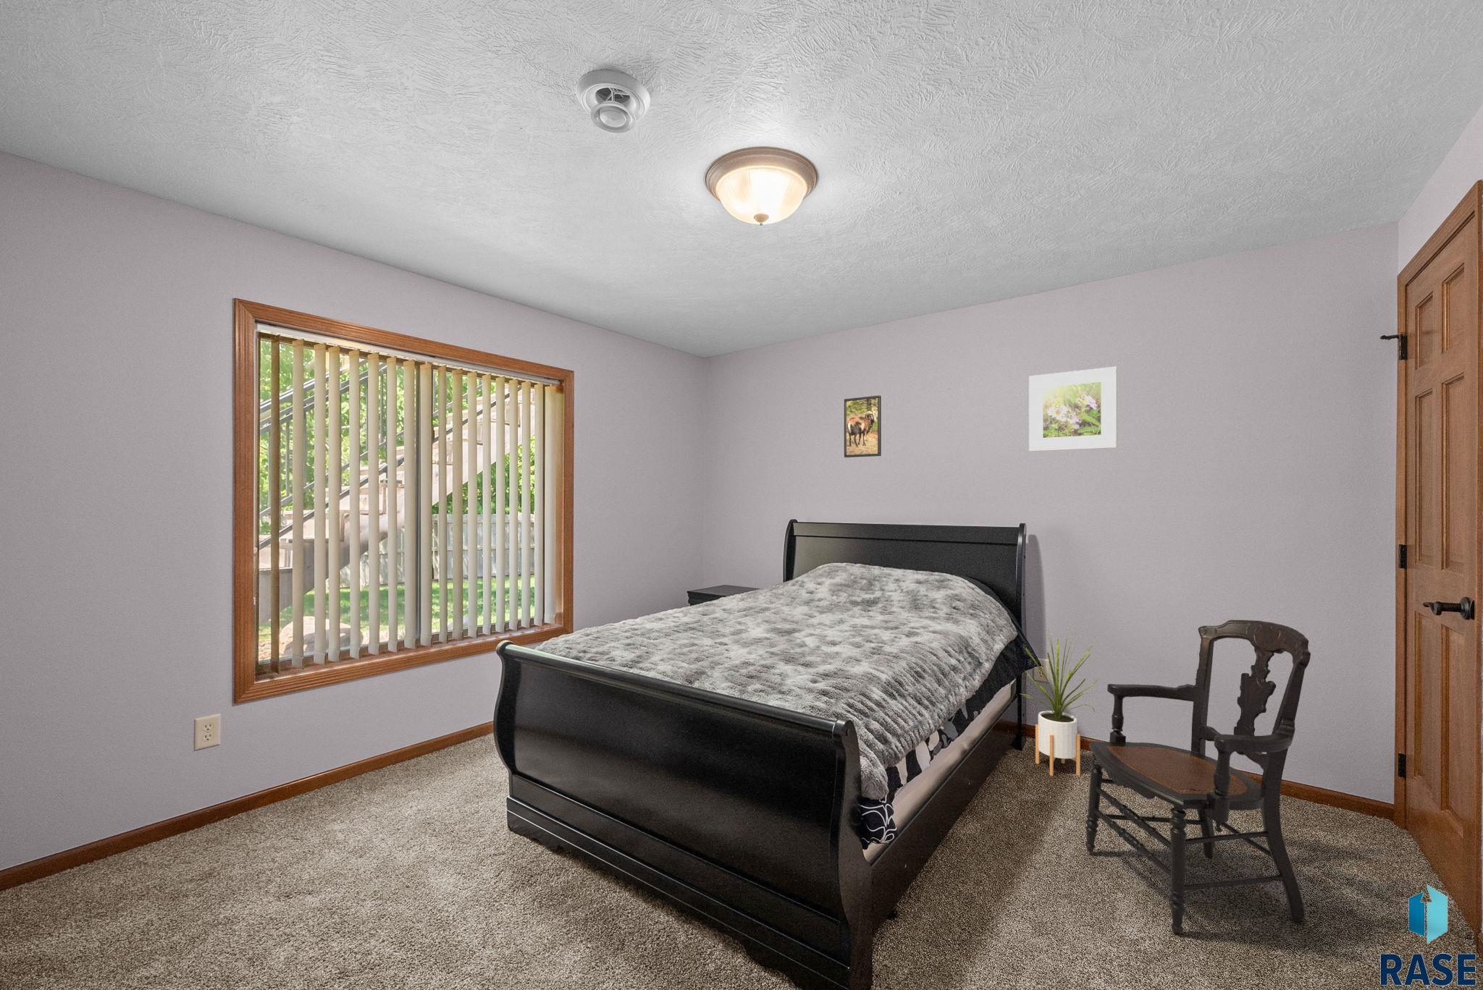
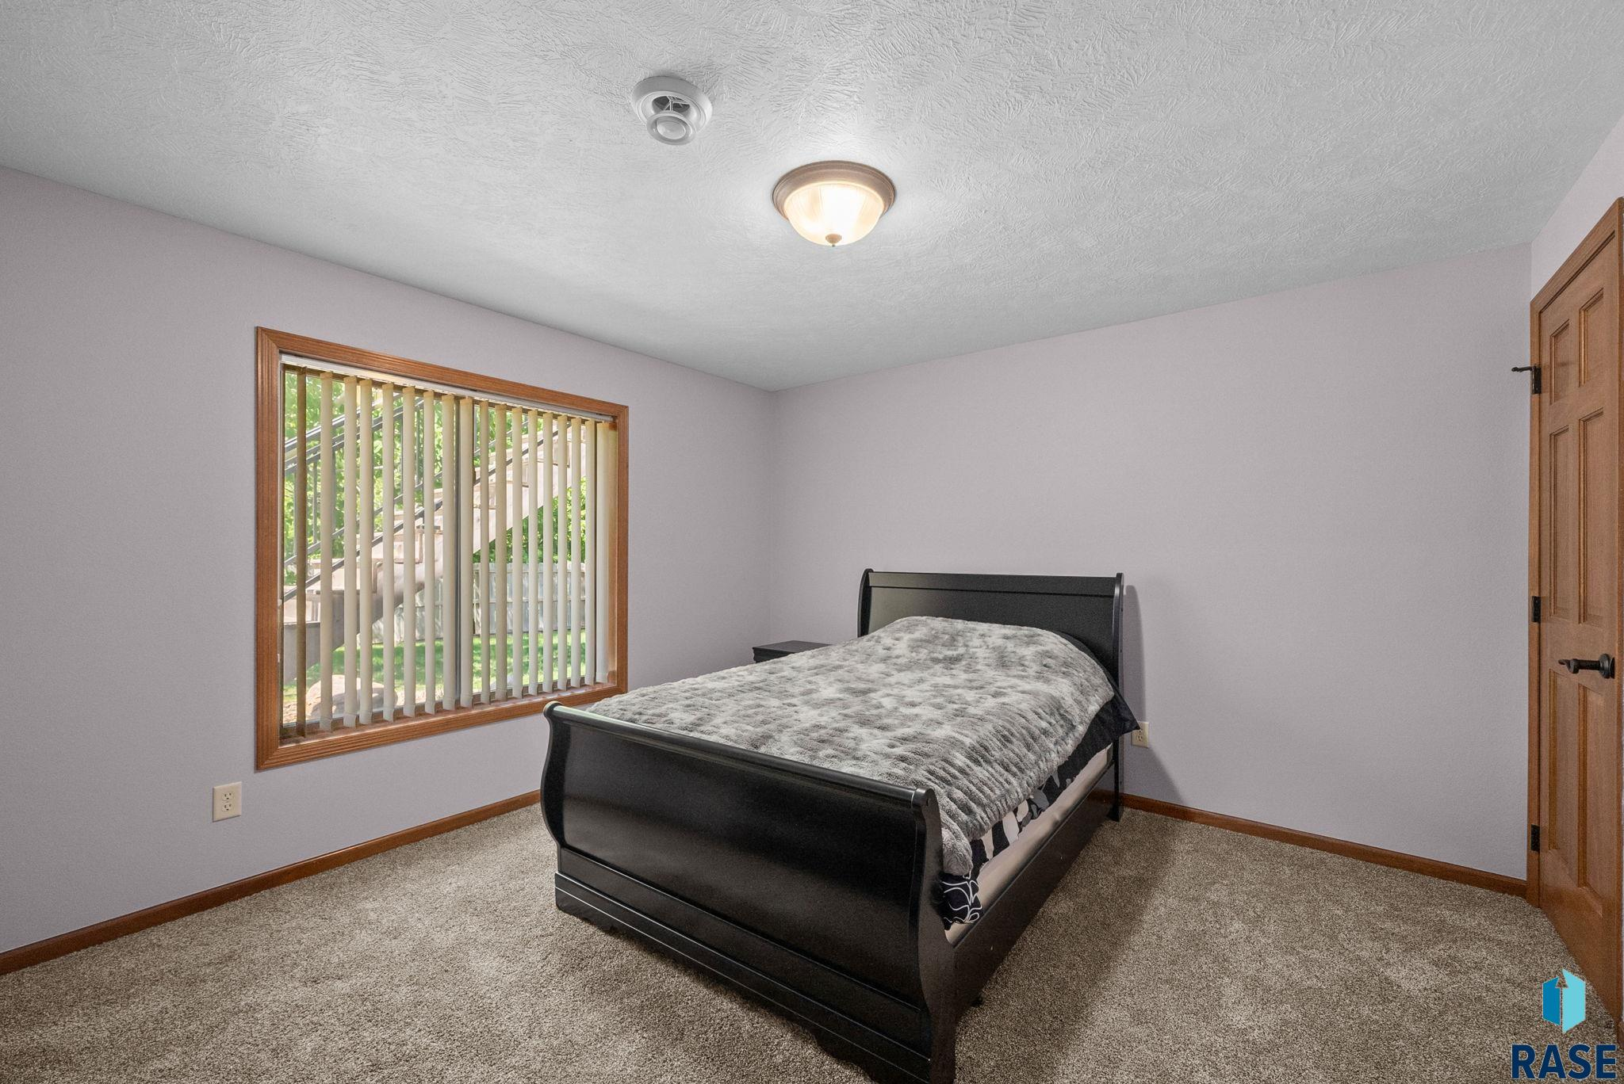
- armchair (1198, 756)
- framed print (1071, 410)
- house plant (1055, 699)
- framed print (862, 426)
